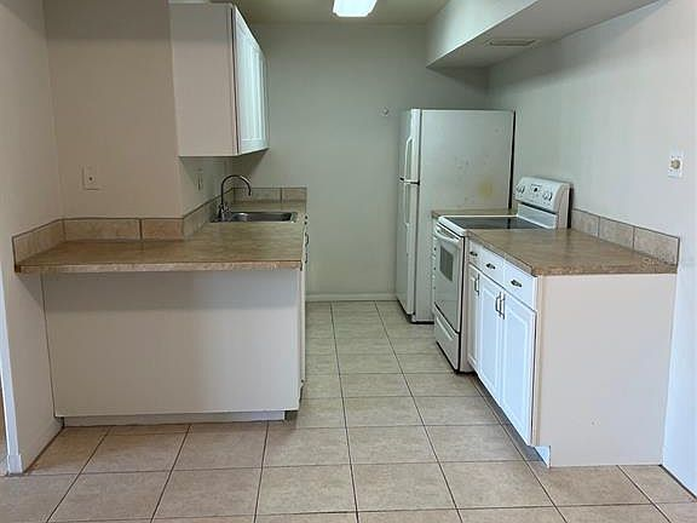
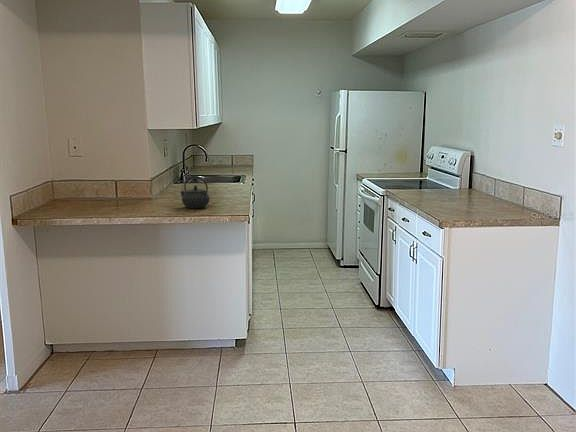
+ kettle (193, 191)
